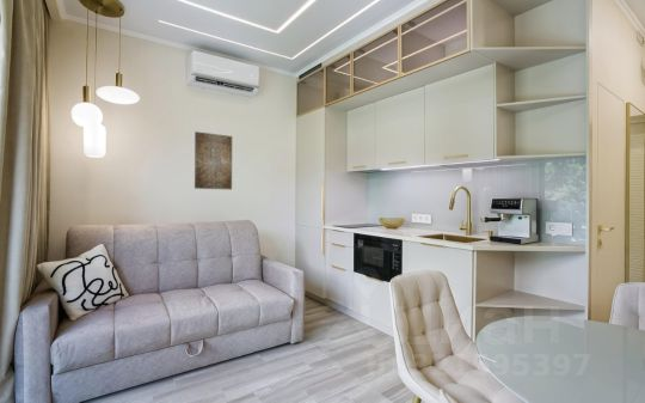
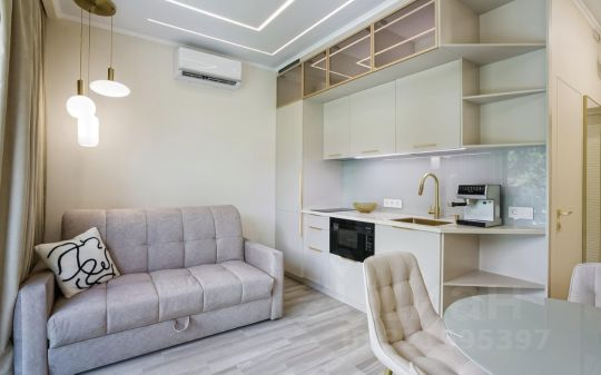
- wall art (214, 161)
